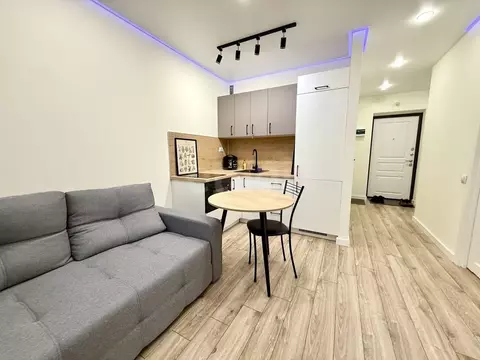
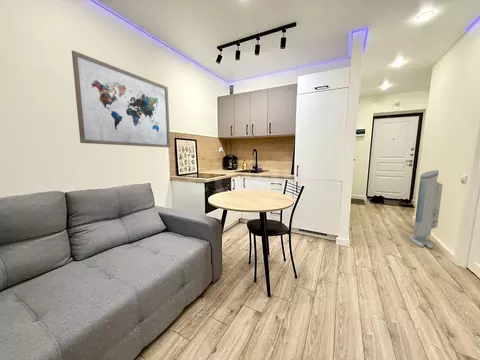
+ wall art (131, 110)
+ air purifier (425, 206)
